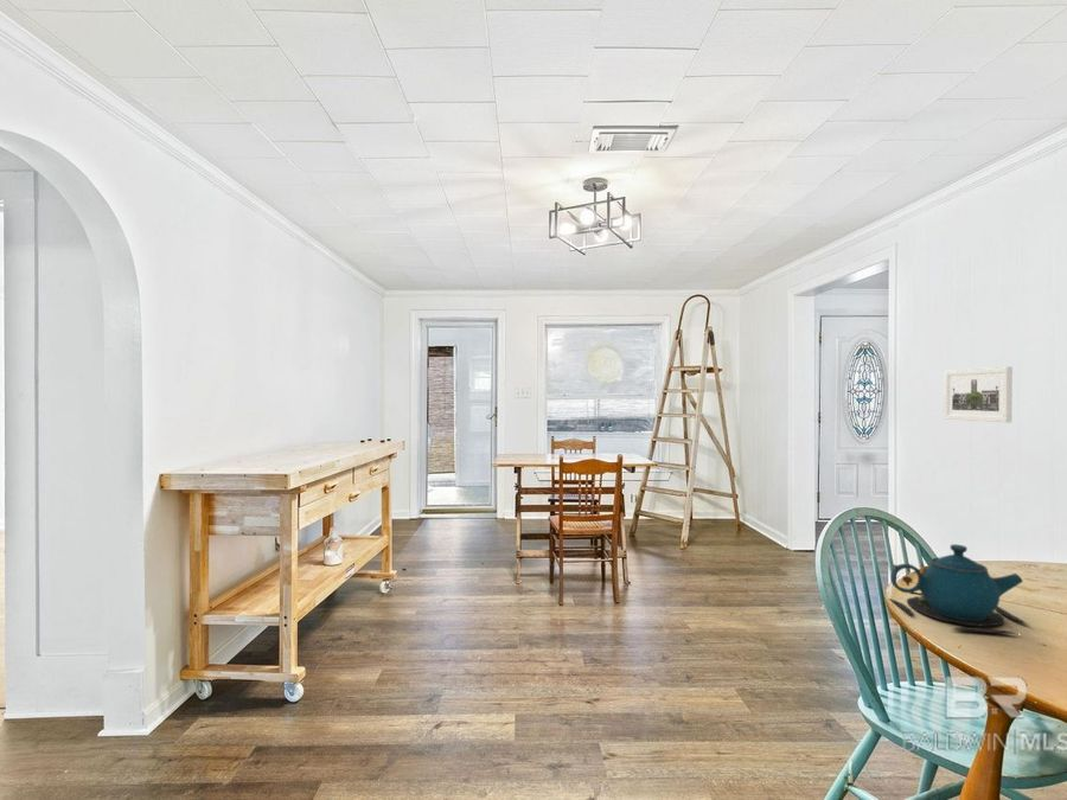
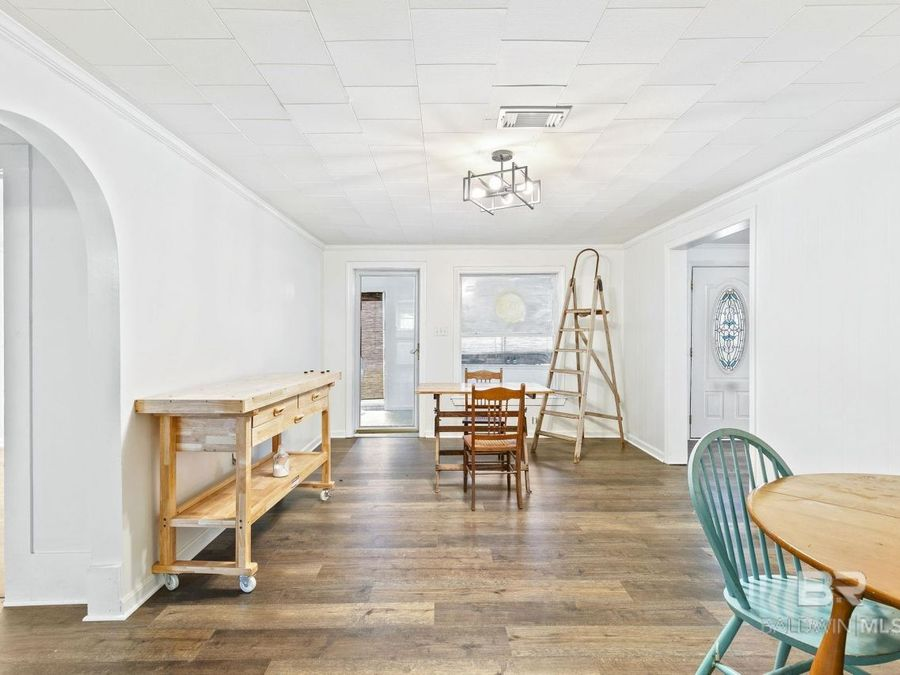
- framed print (975, 395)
- teapot (952, 577)
